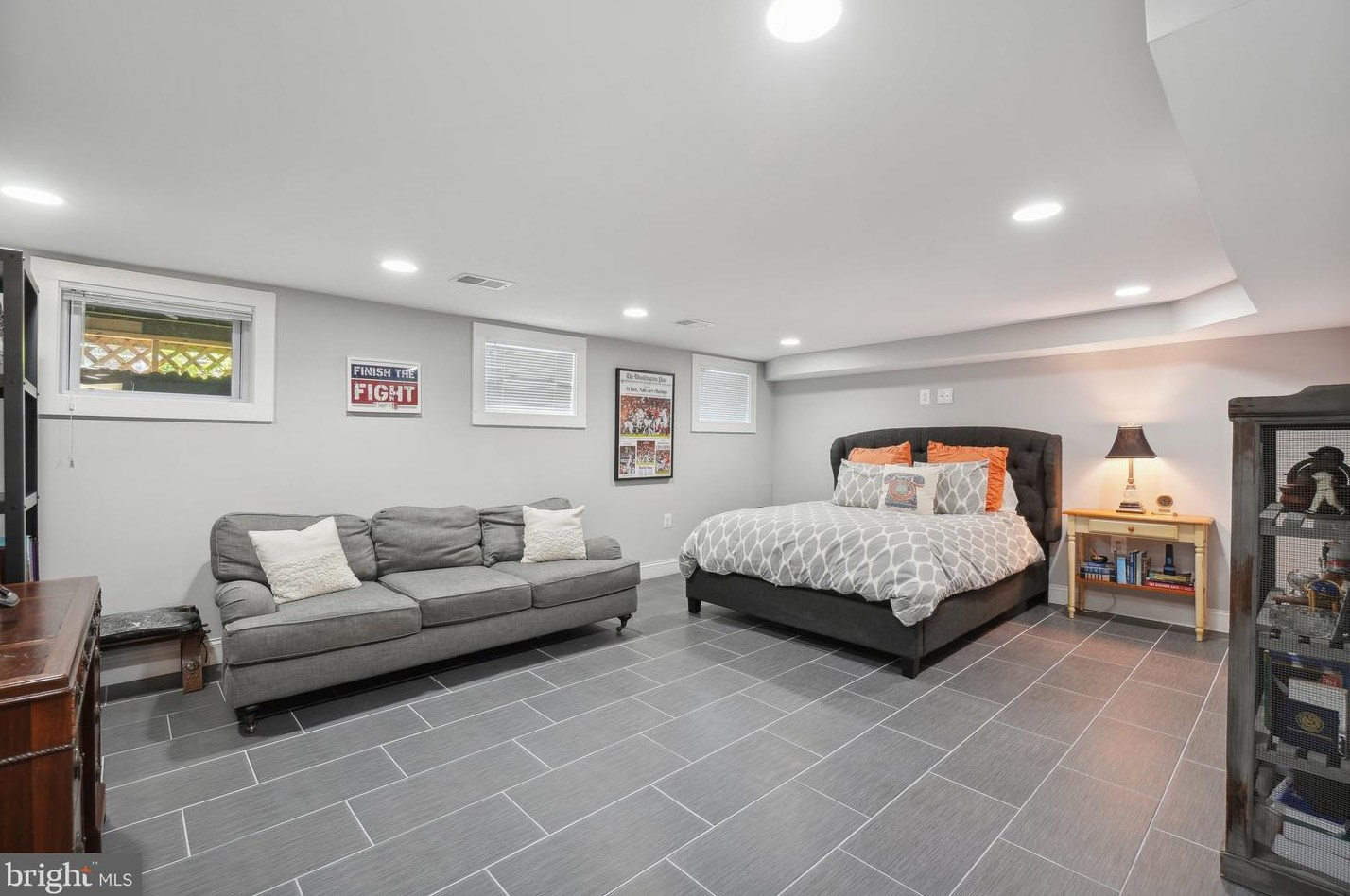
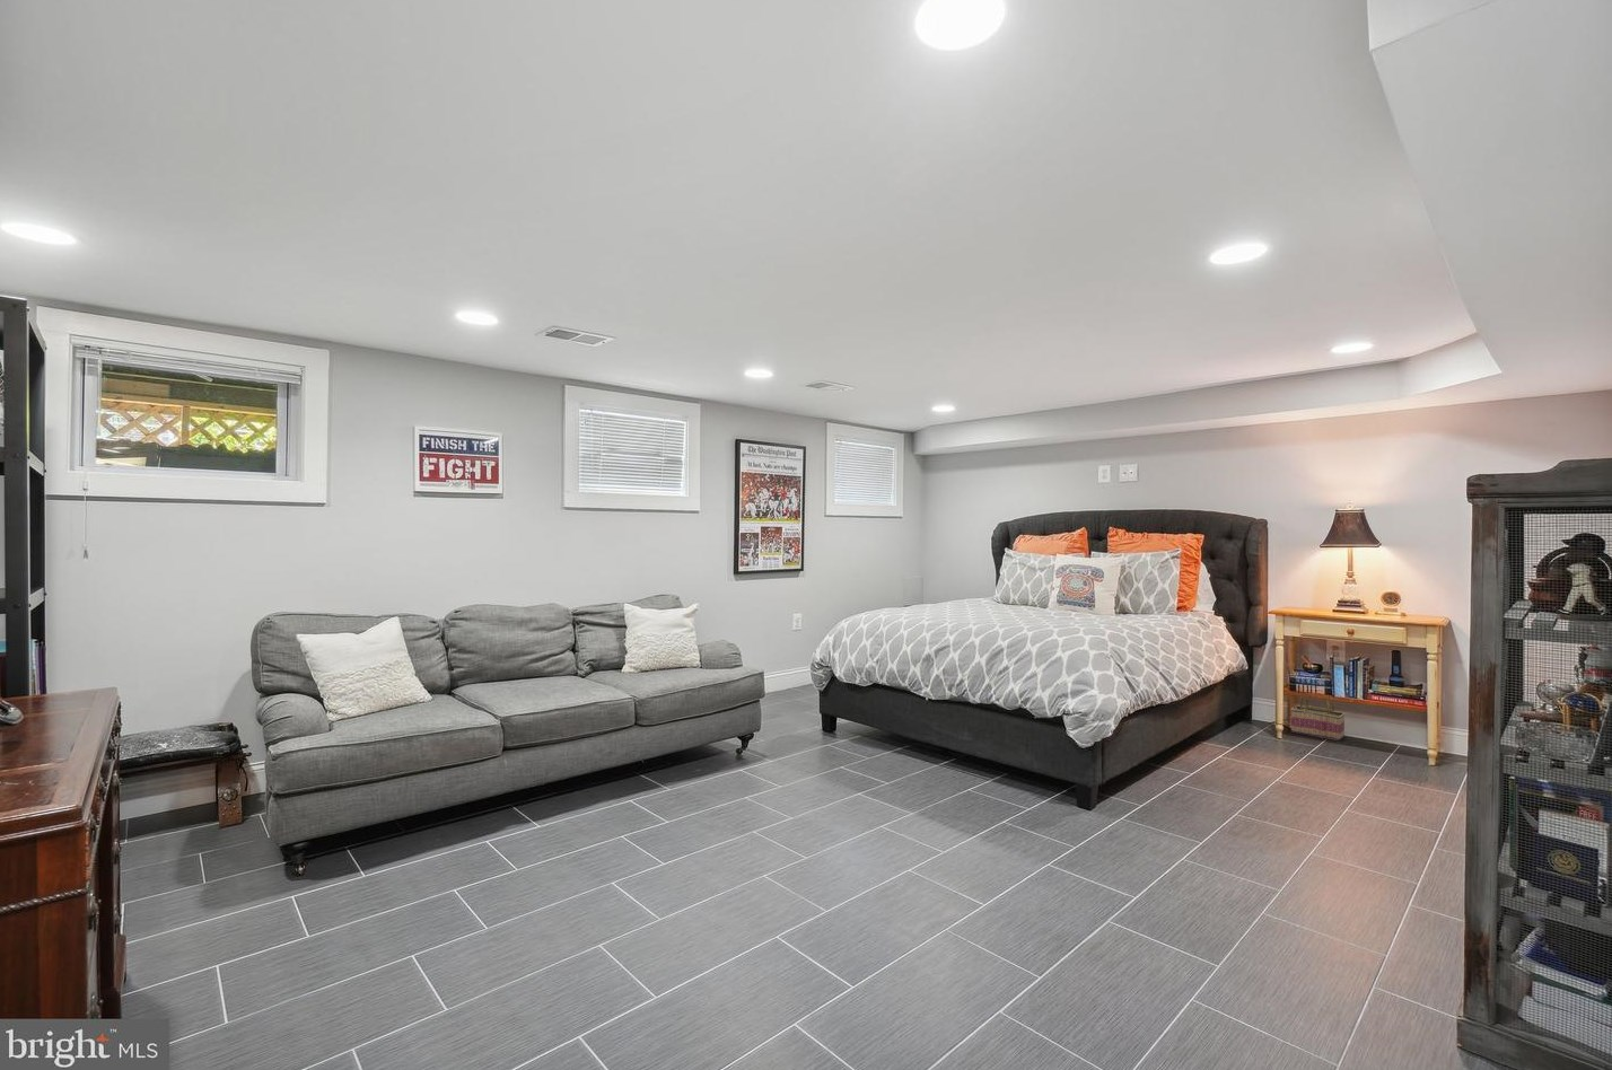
+ basket (1317, 711)
